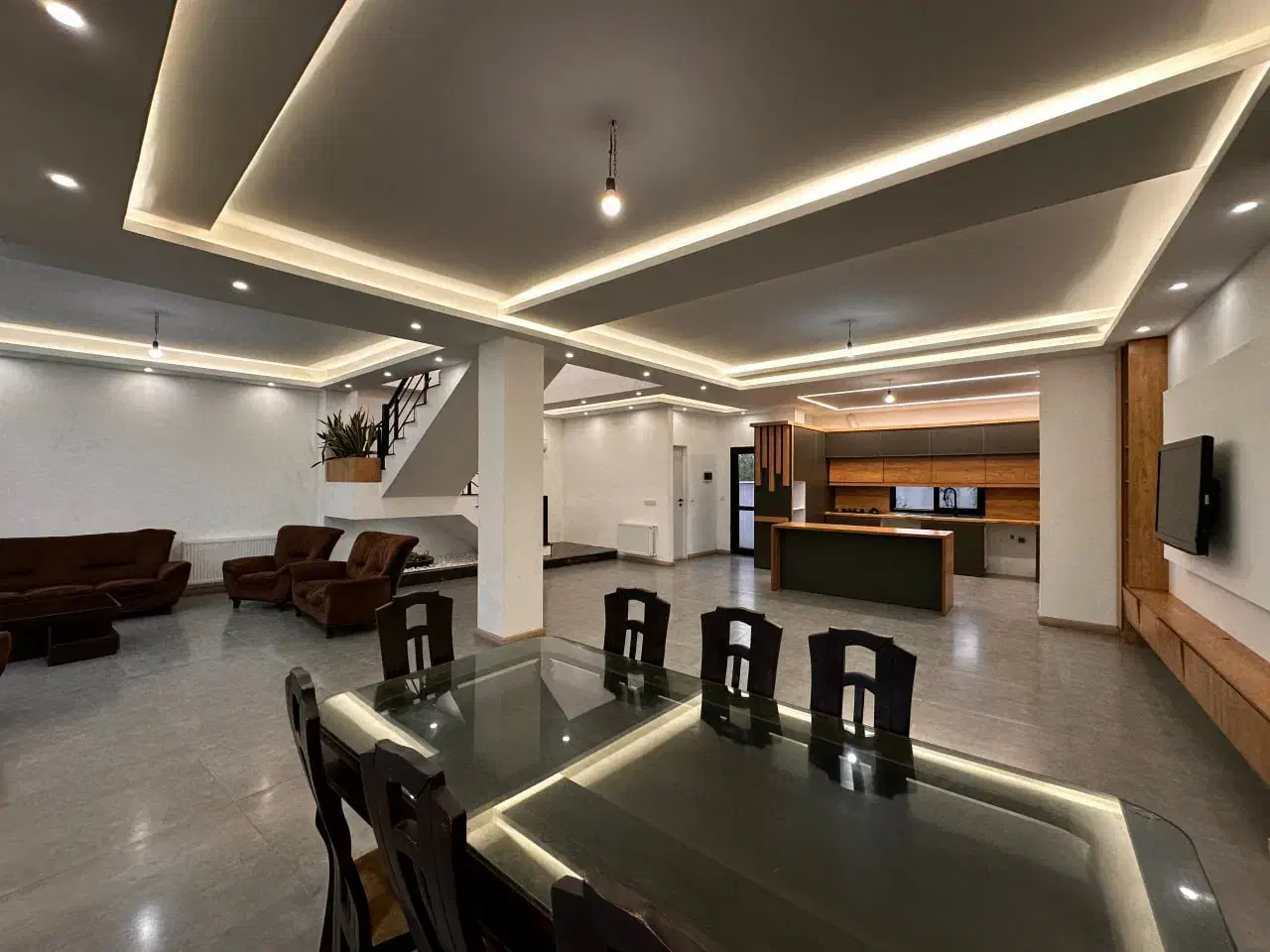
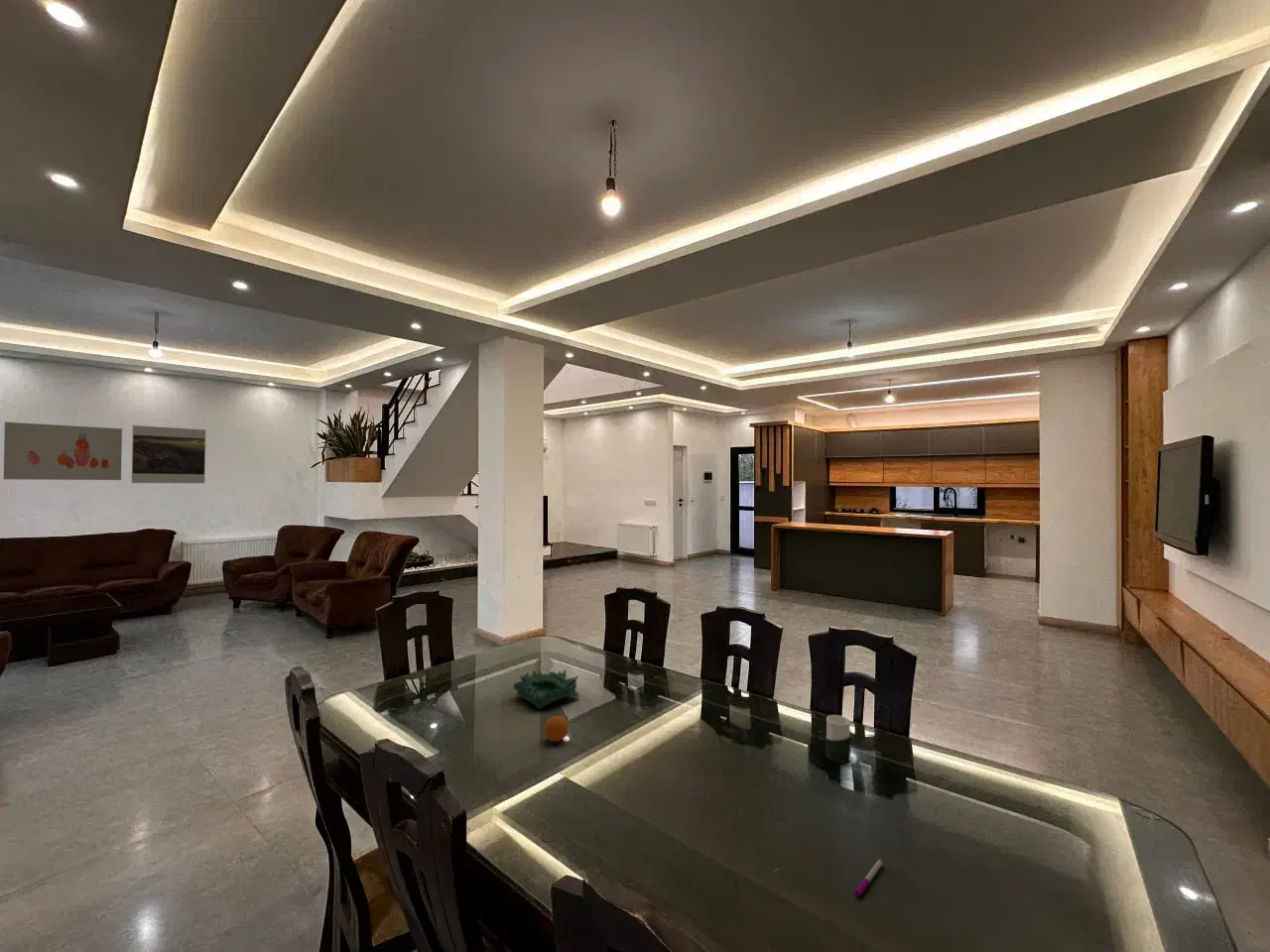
+ pen (869, 877)
+ decorative bowl (547, 687)
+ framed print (170, 455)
+ wall art (65, 452)
+ cup (832, 737)
+ fruit (556, 729)
